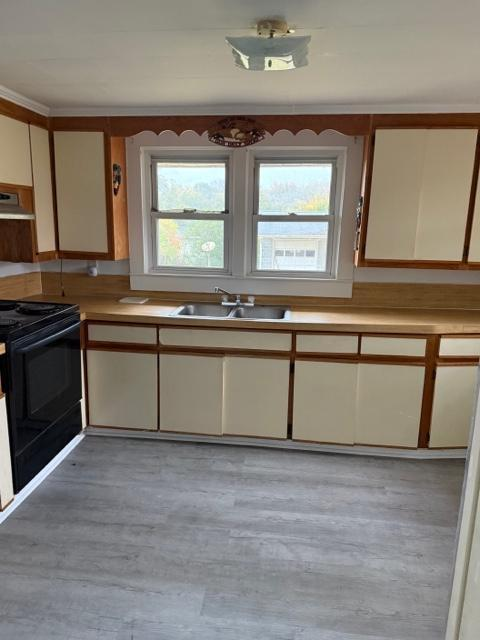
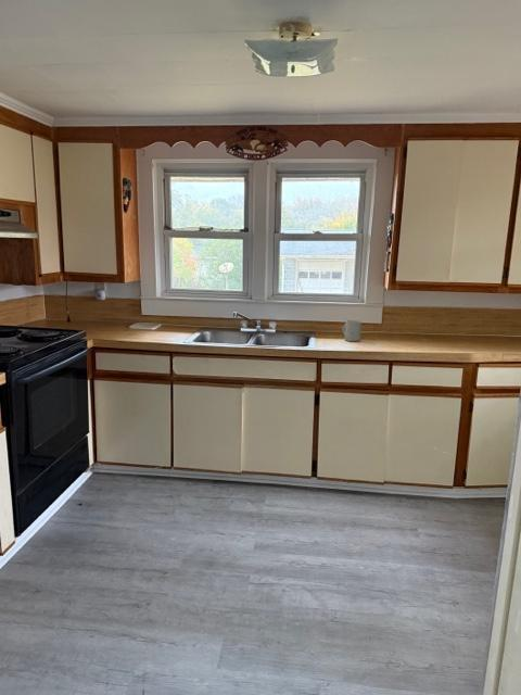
+ mug (352, 330)
